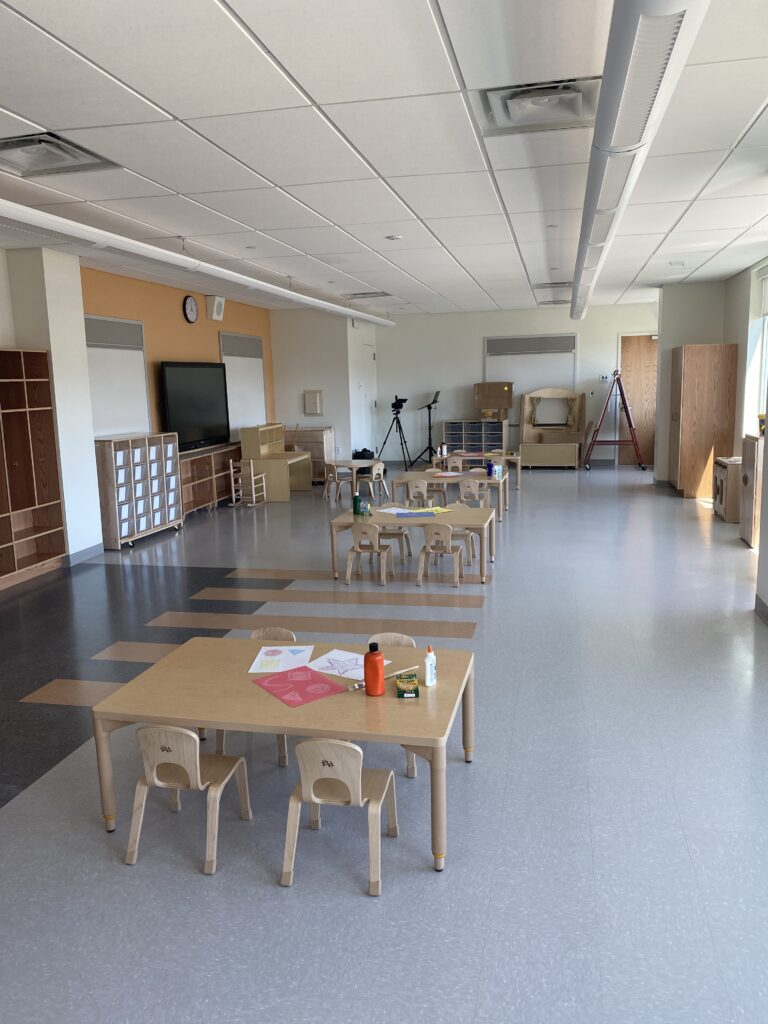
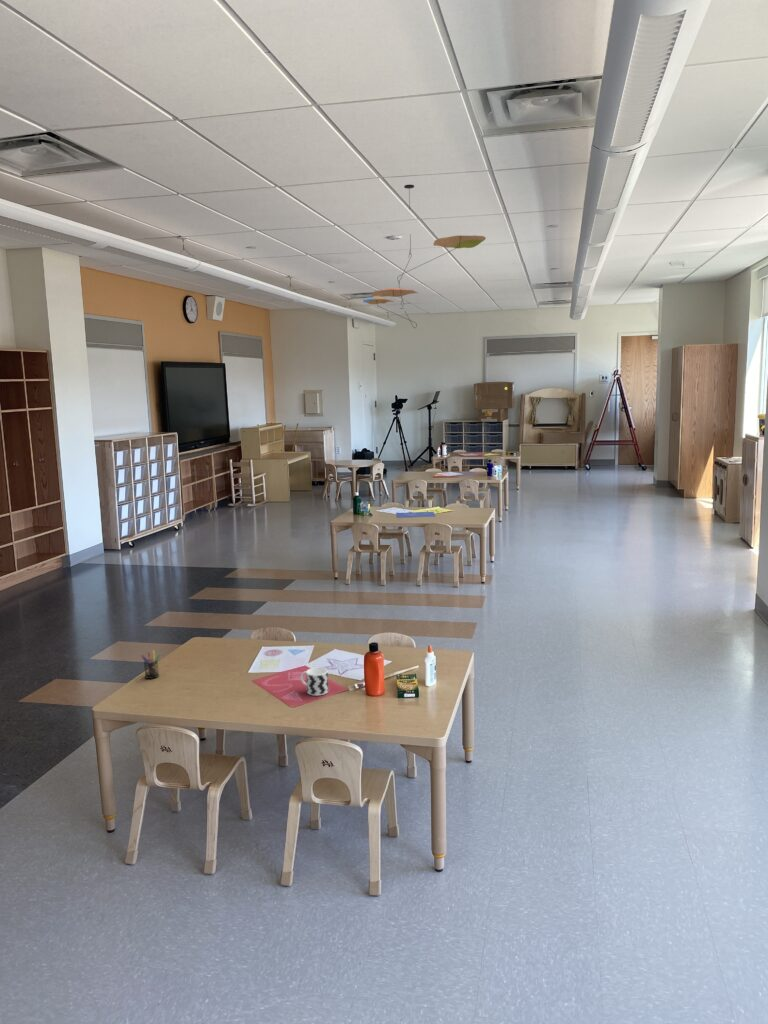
+ pen holder (152, 663)
+ ceiling mobile (424, 263)
+ cup (314, 681)
